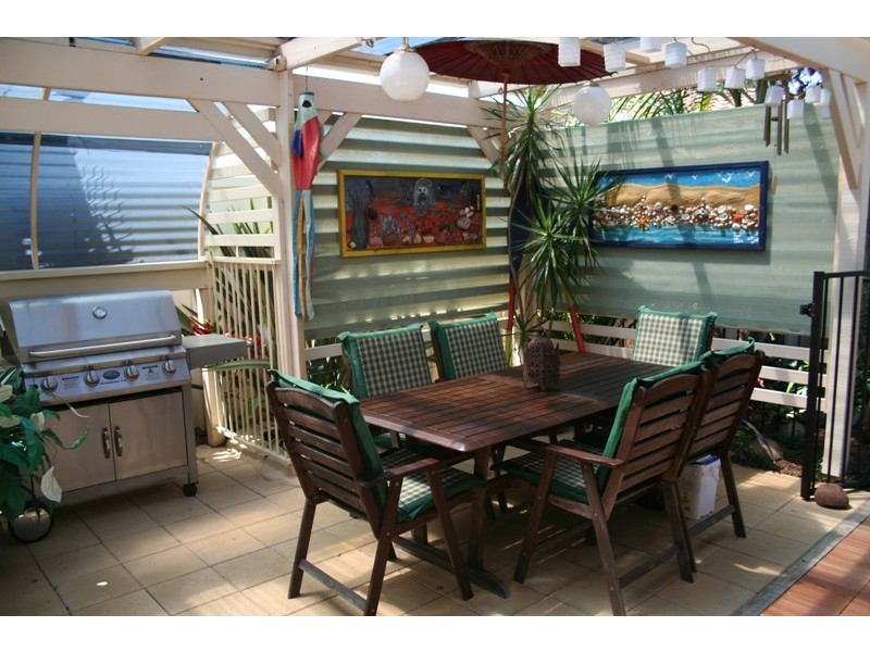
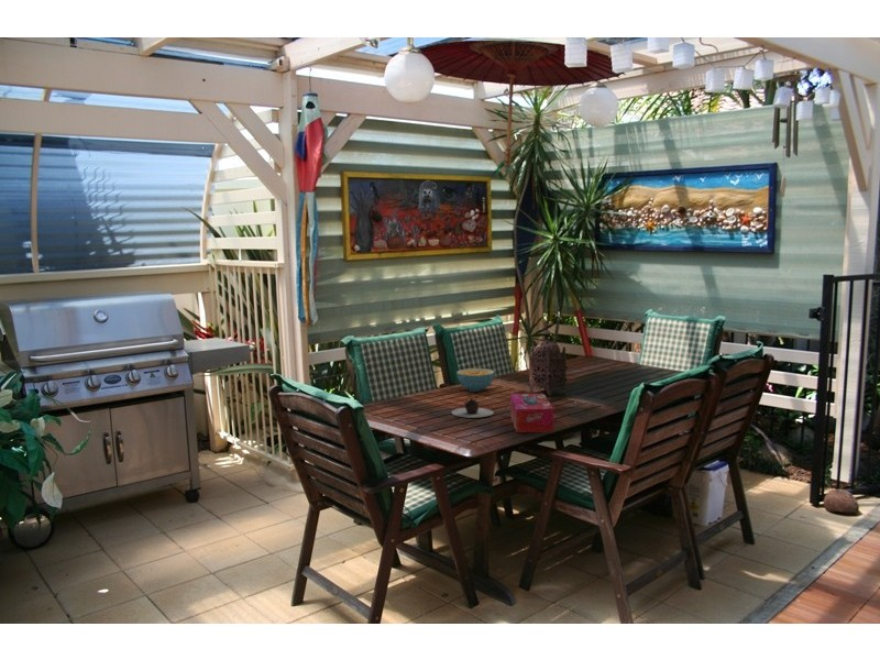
+ tissue box (530, 411)
+ cereal bowl (475, 381)
+ teapot (472, 403)
